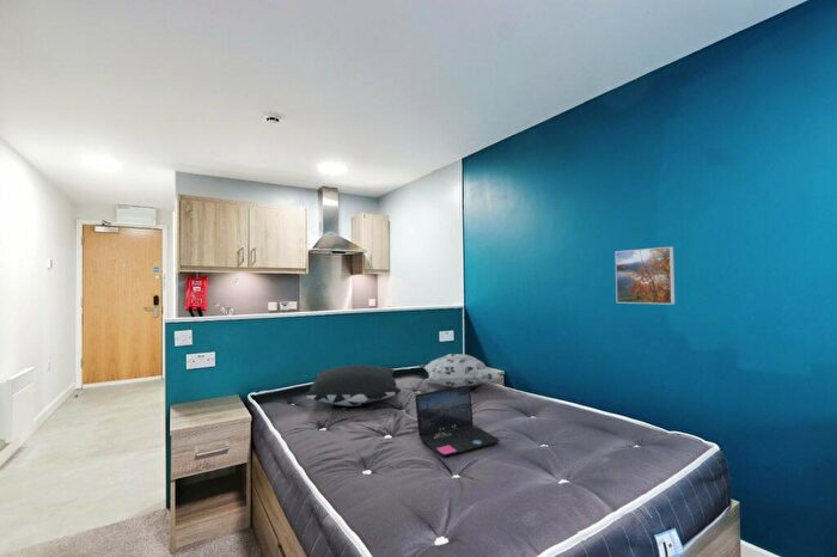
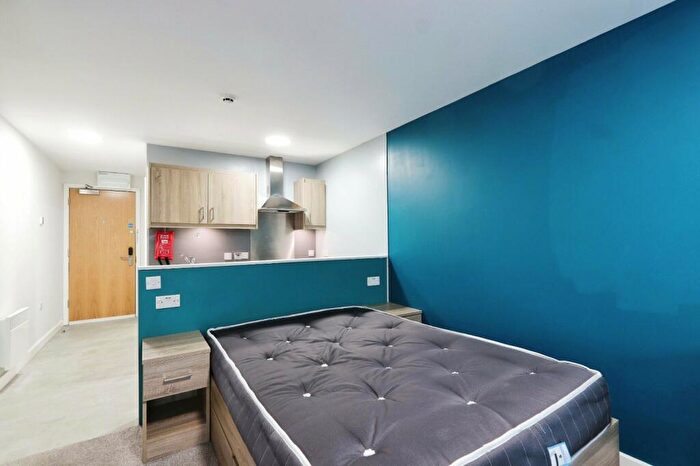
- laptop (457, 417)
- decorative pillow (457, 371)
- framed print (643, 276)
- pillow (355, 382)
